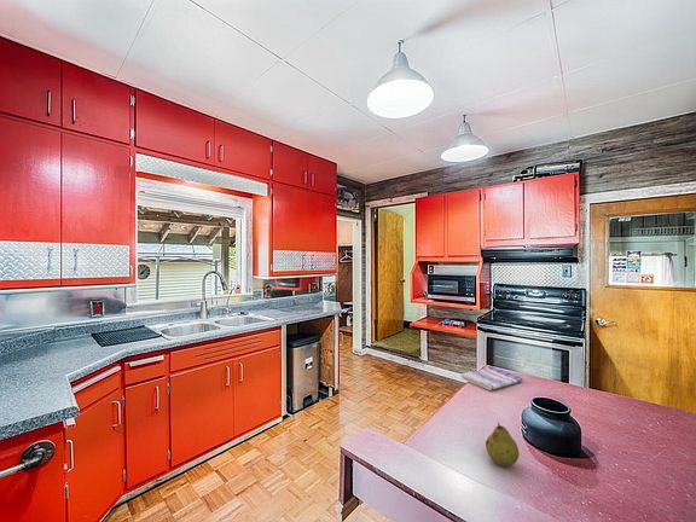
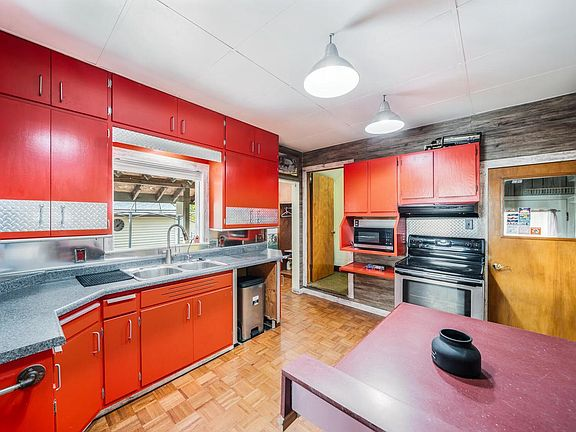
- dish towel (491, 377)
- fruit (501, 441)
